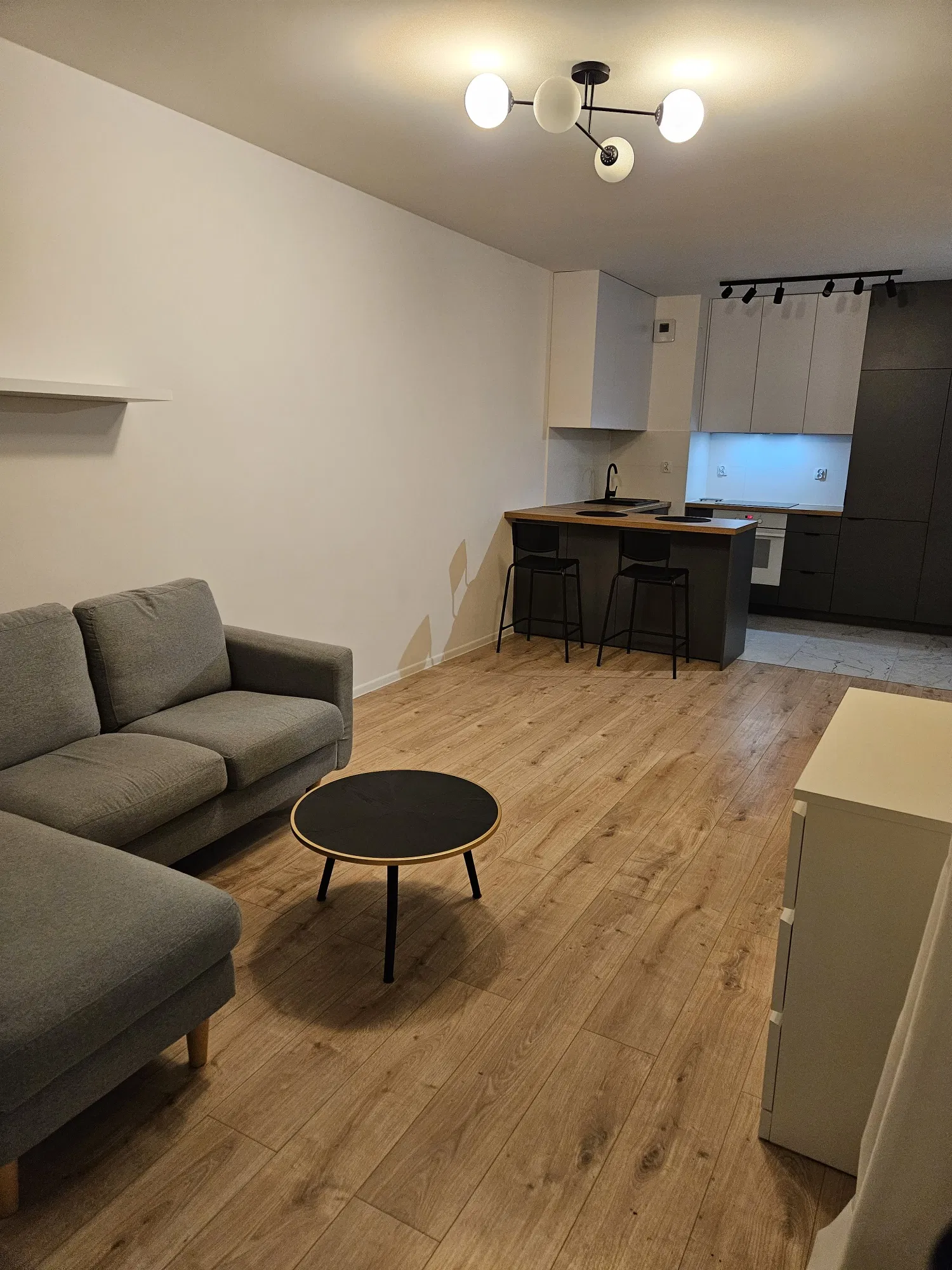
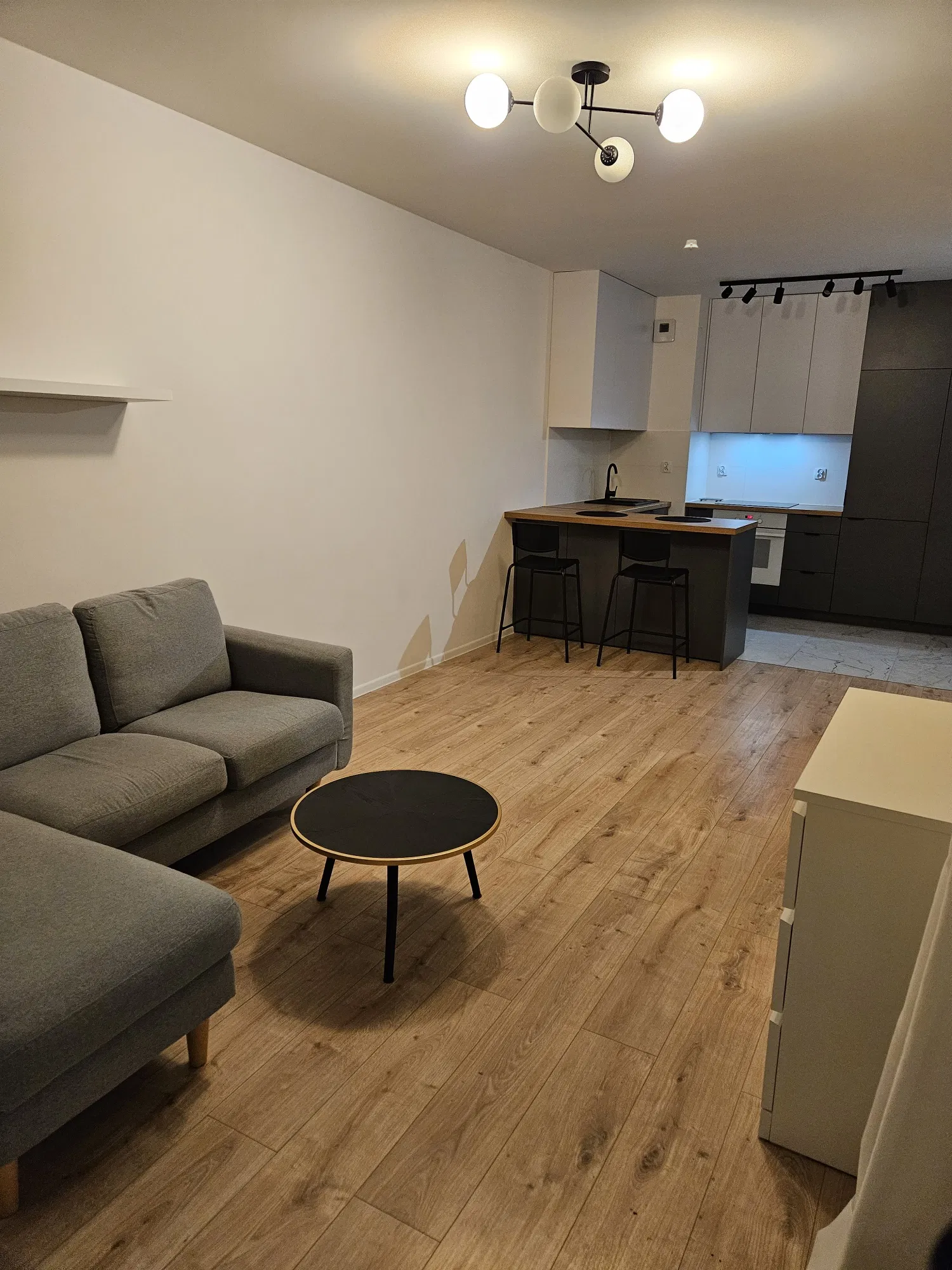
+ recessed light (691, 245)
